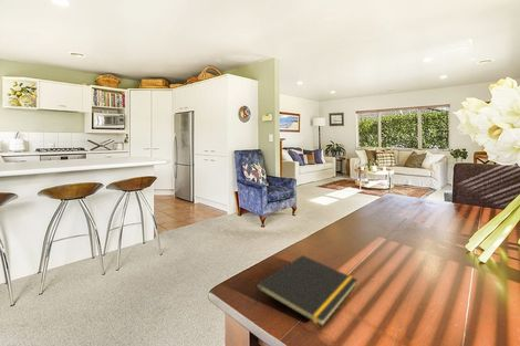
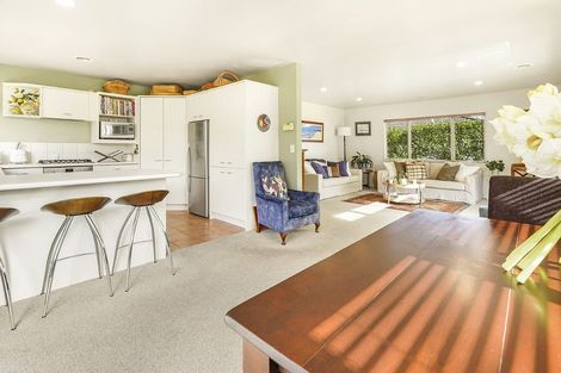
- notepad (310, 283)
